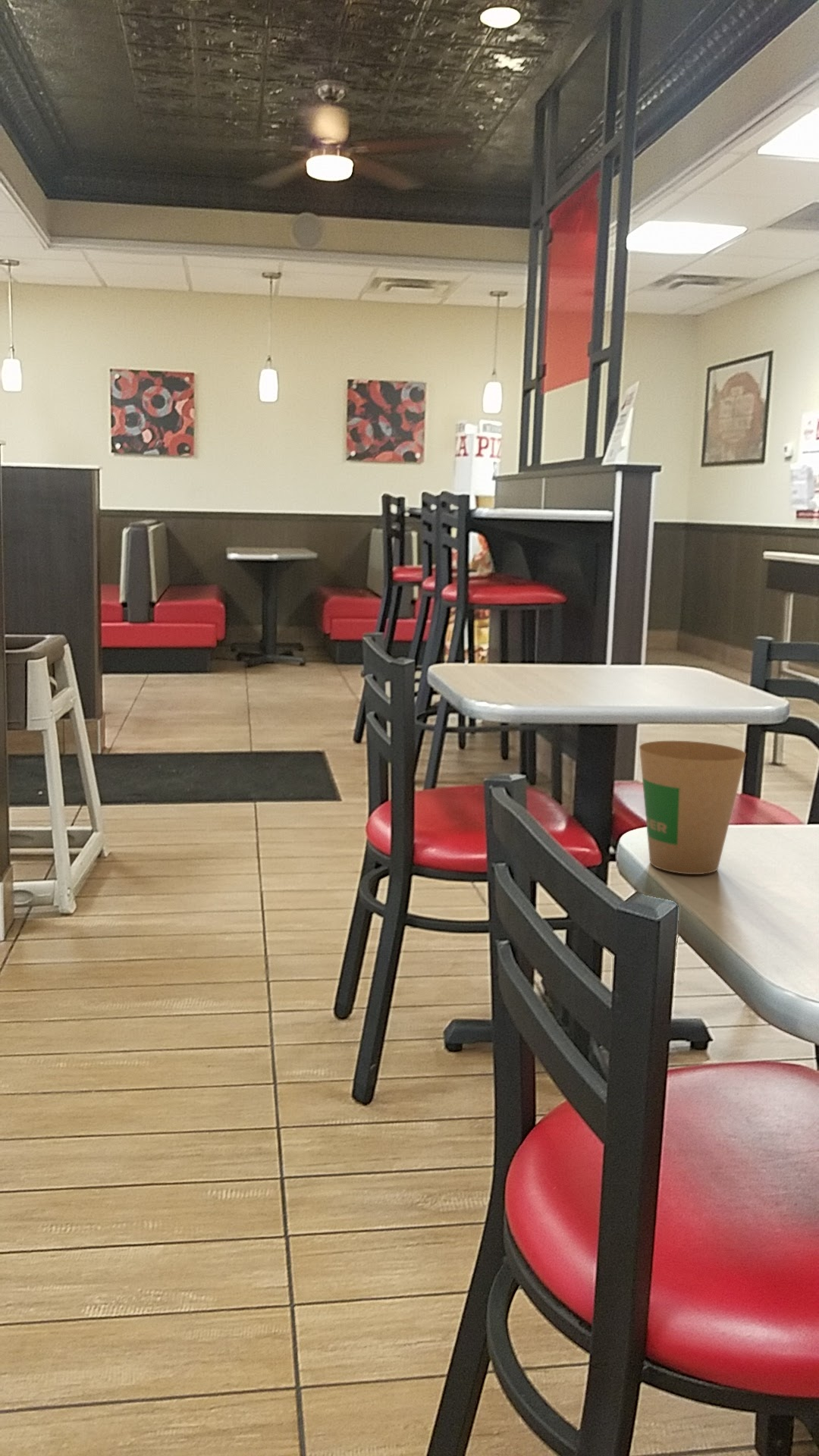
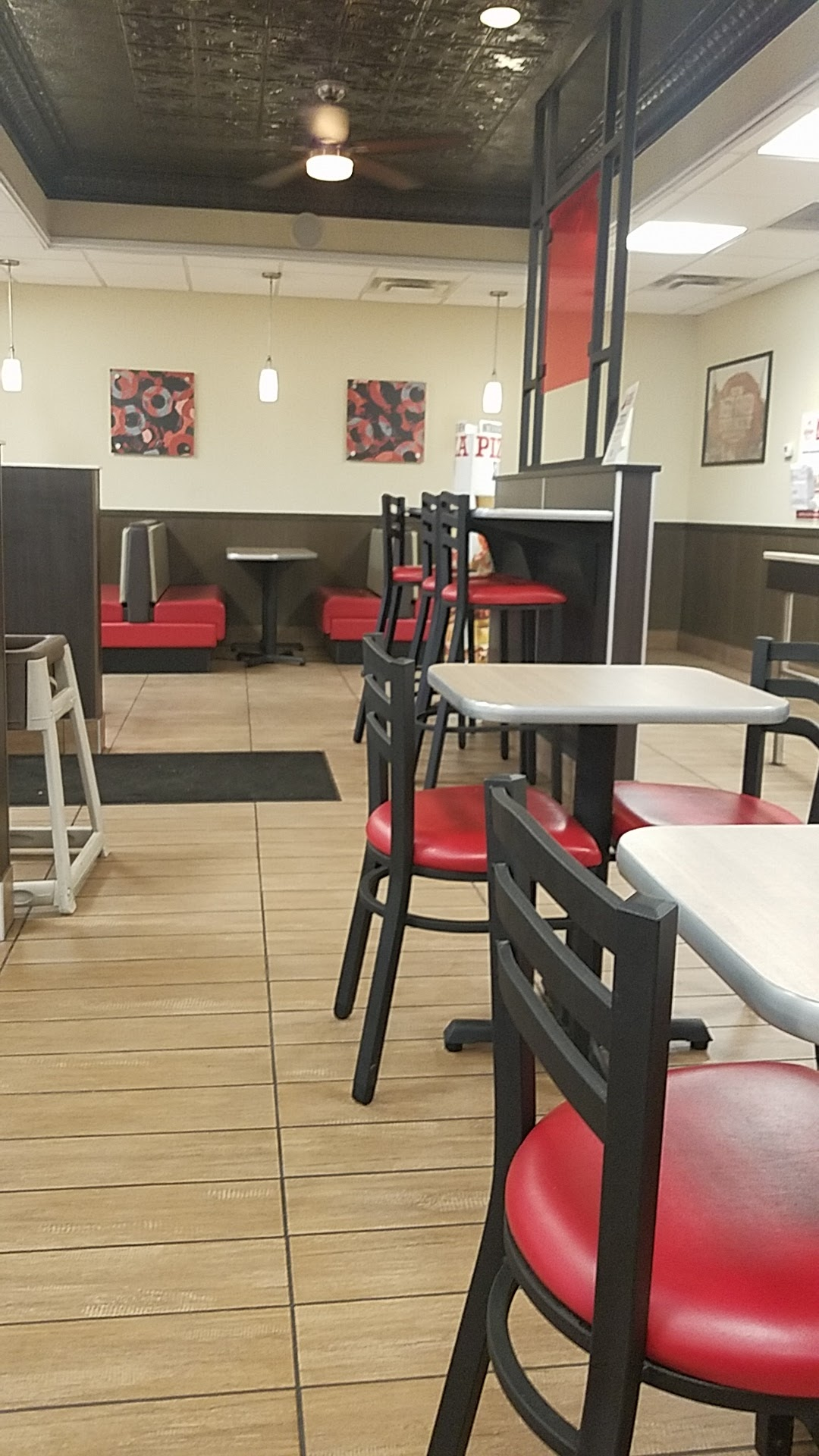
- paper cup (688, 808)
